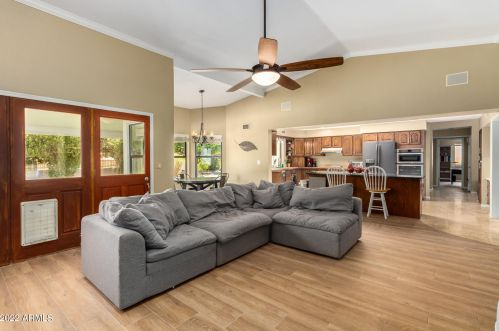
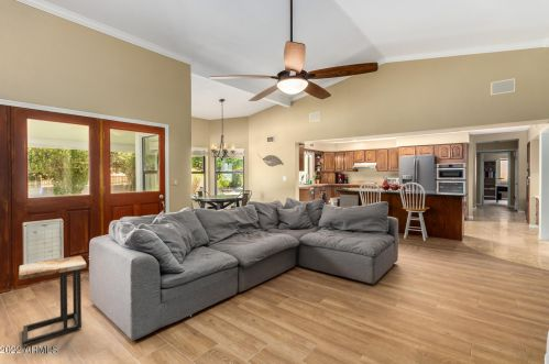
+ side table (61, 296)
